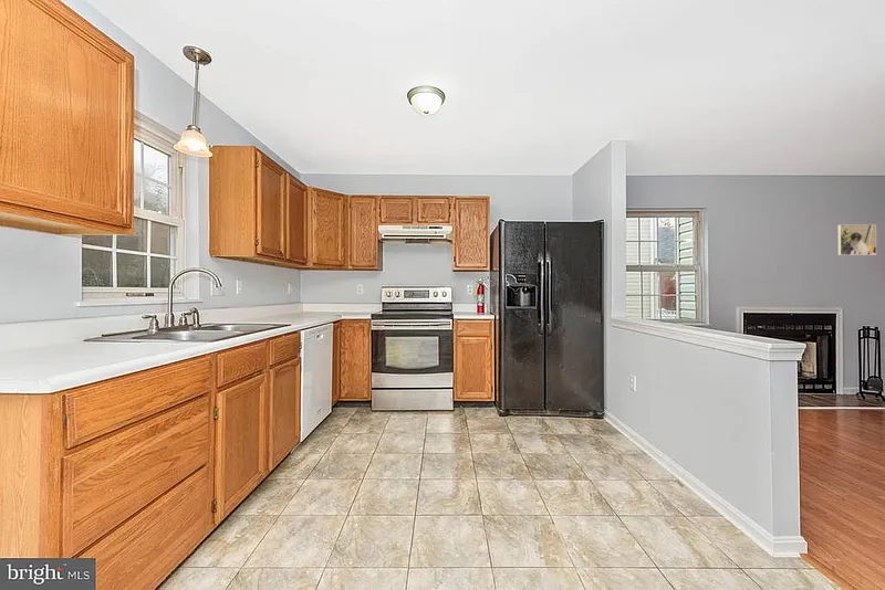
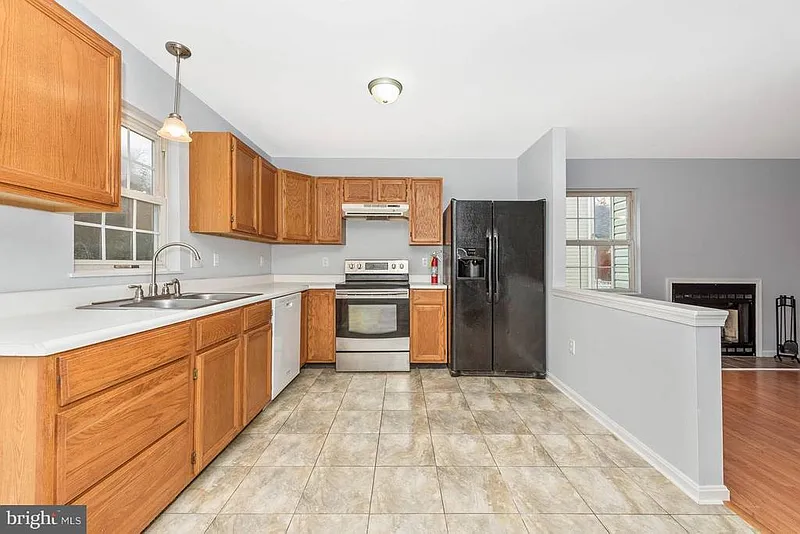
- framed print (856, 240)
